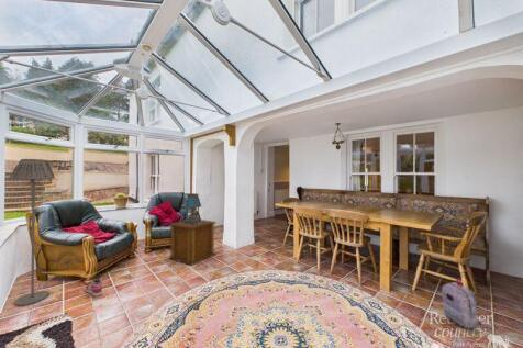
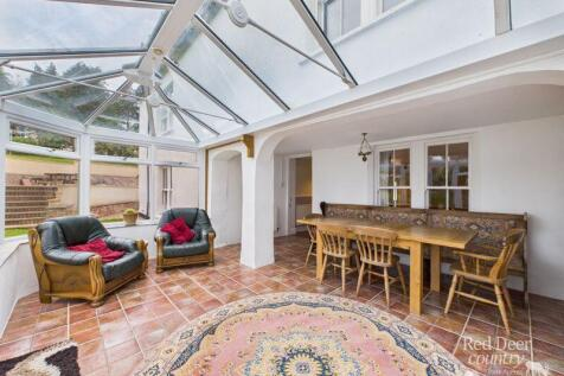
- side table (192, 239)
- backpack (460, 300)
- floor lamp (33, 228)
- lamp (192, 207)
- sneaker (93, 284)
